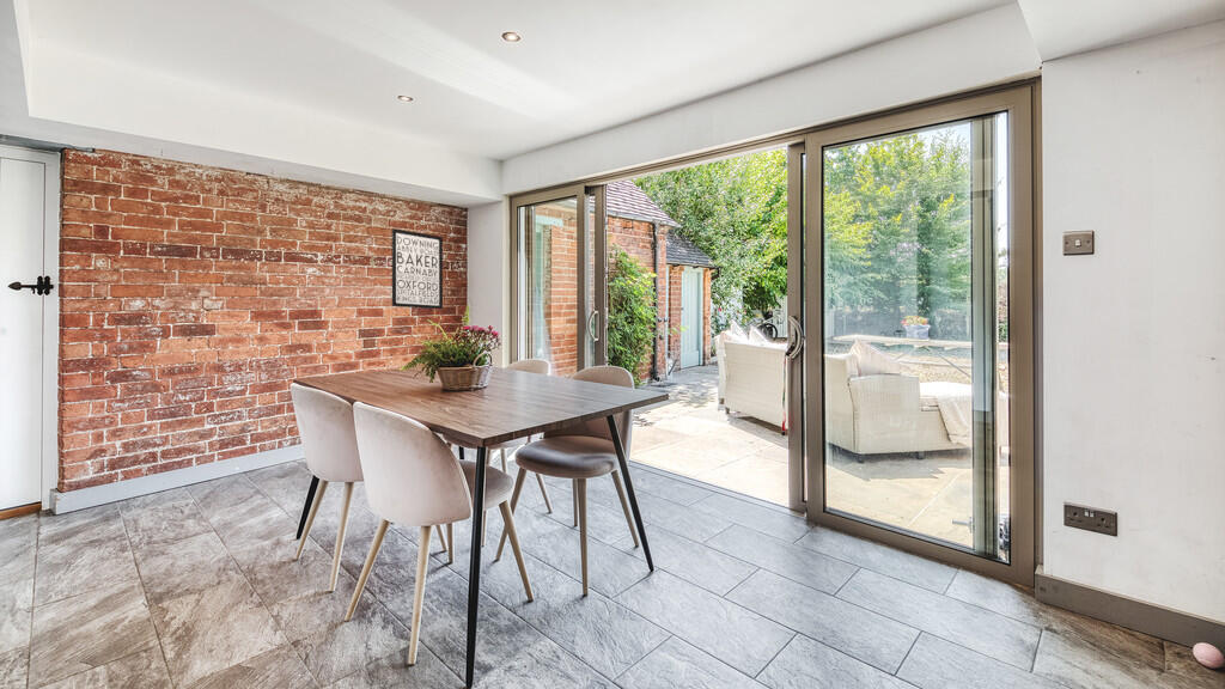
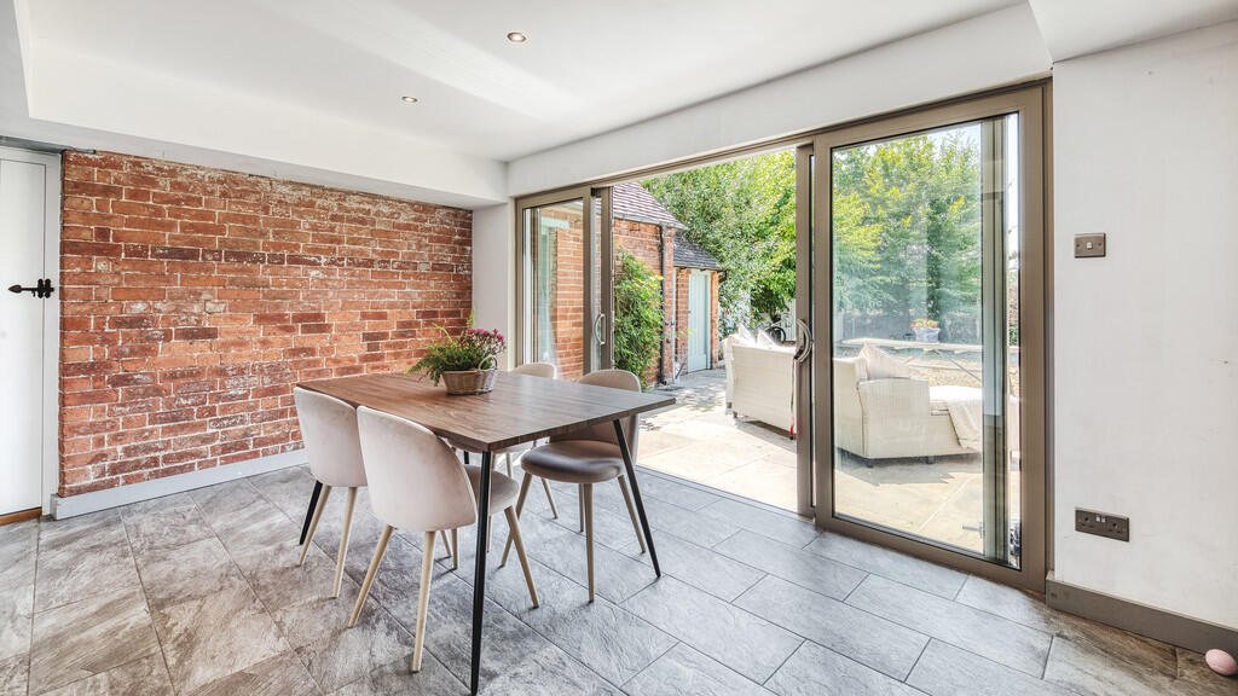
- wall art (418, 270)
